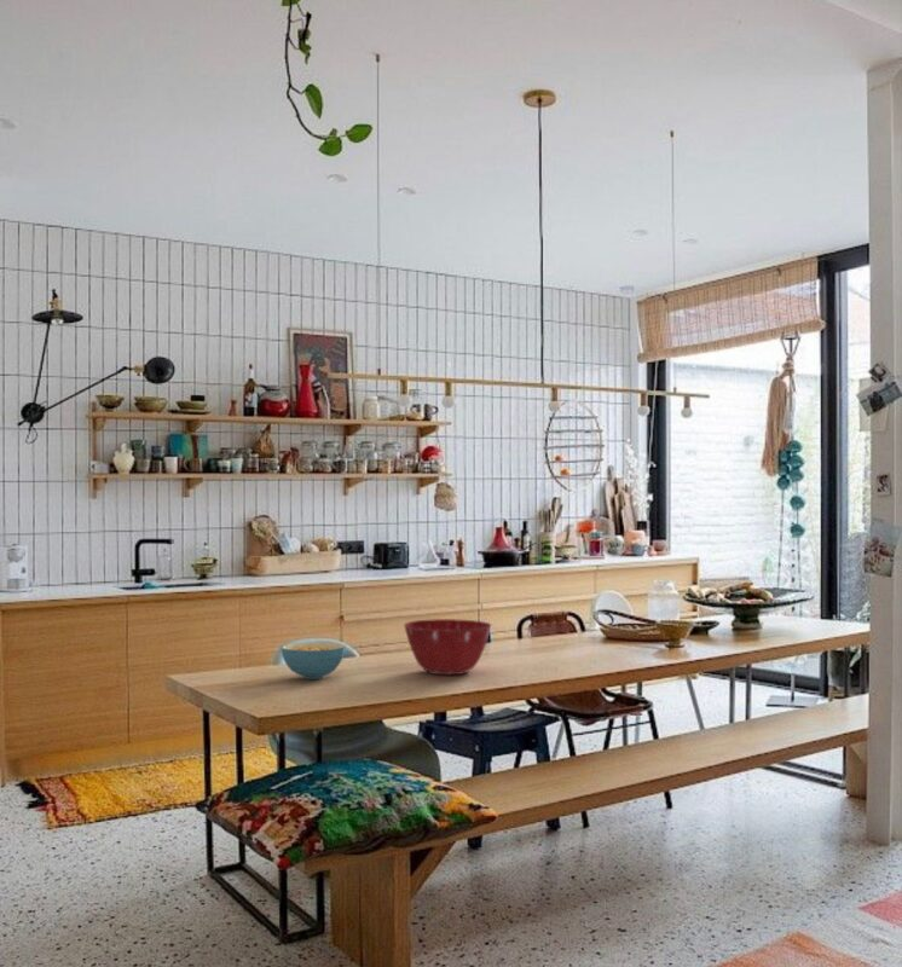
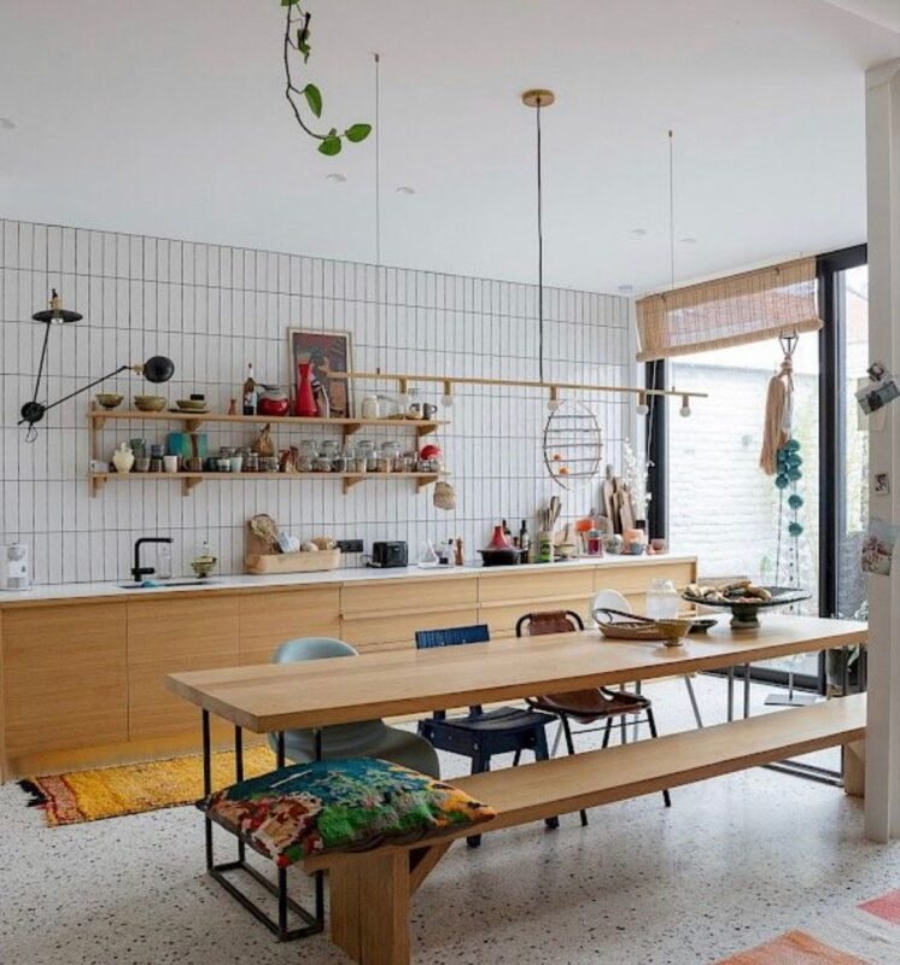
- cereal bowl (313, 661)
- mixing bowl (447, 647)
